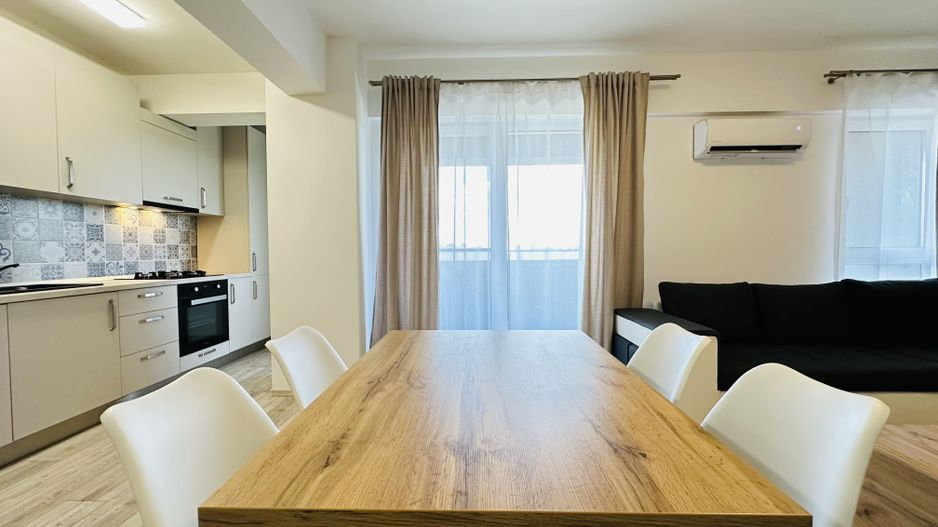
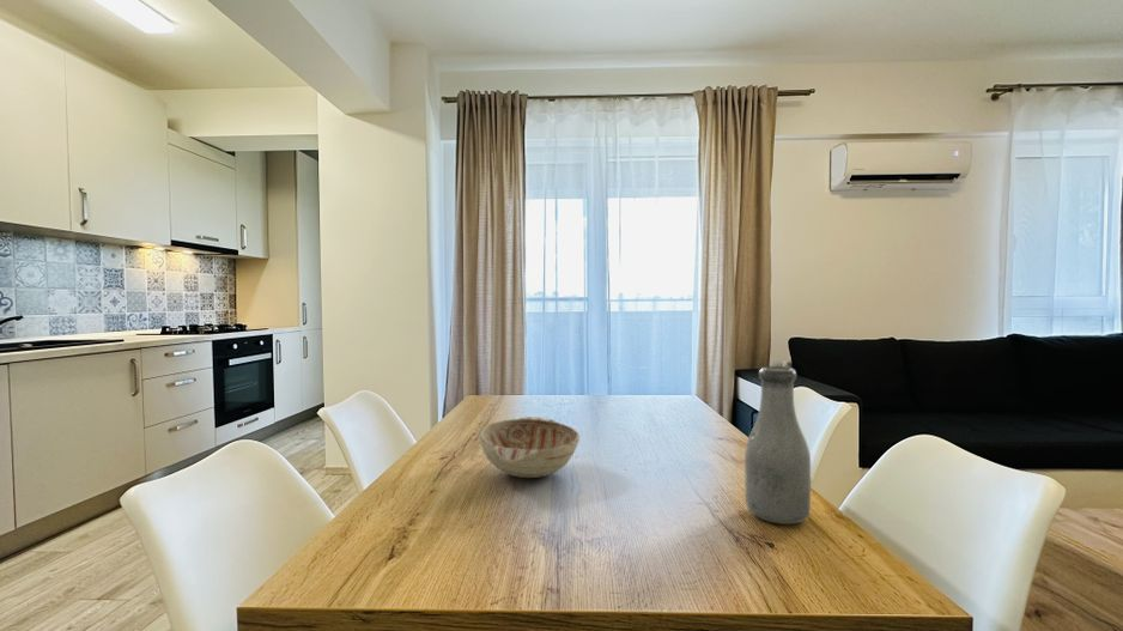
+ bottle (777, 441)
+ decorative bowl (529, 450)
